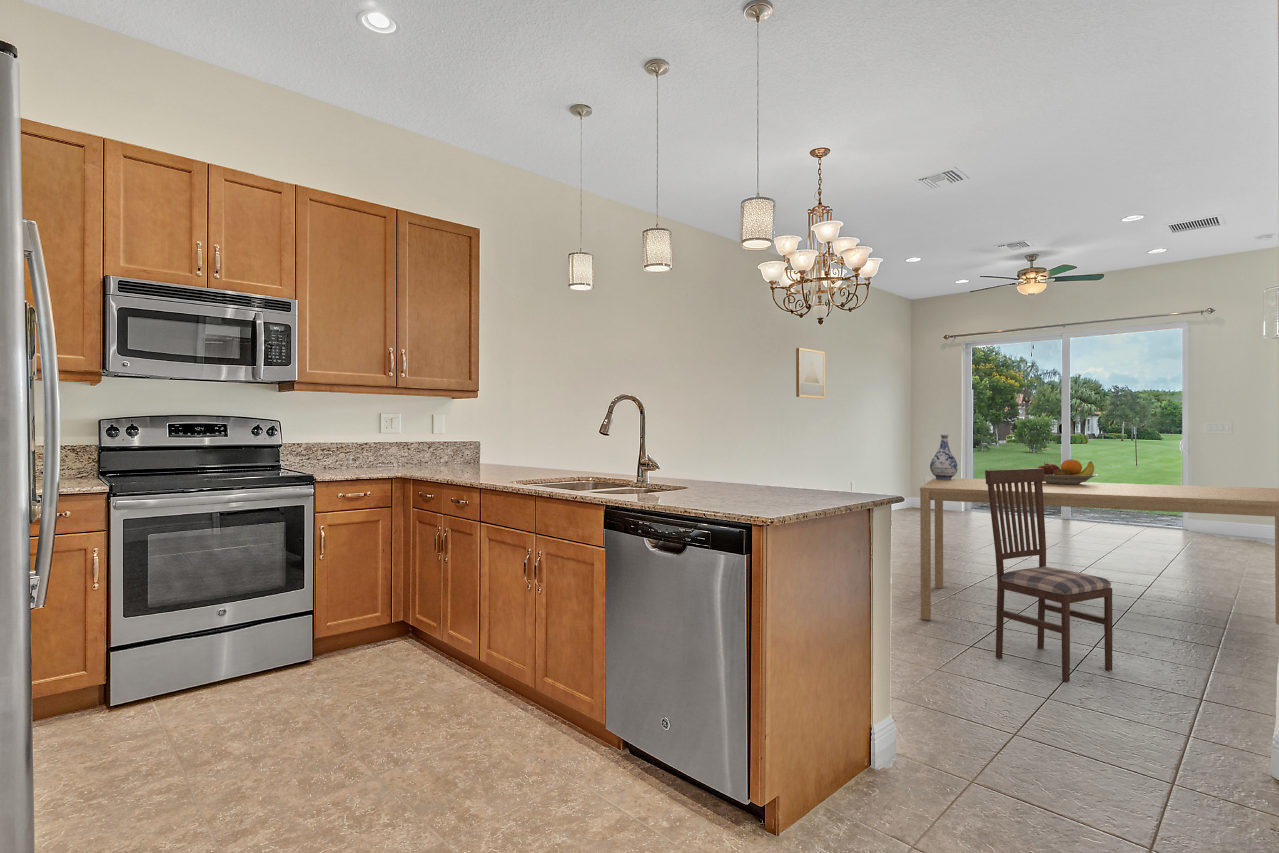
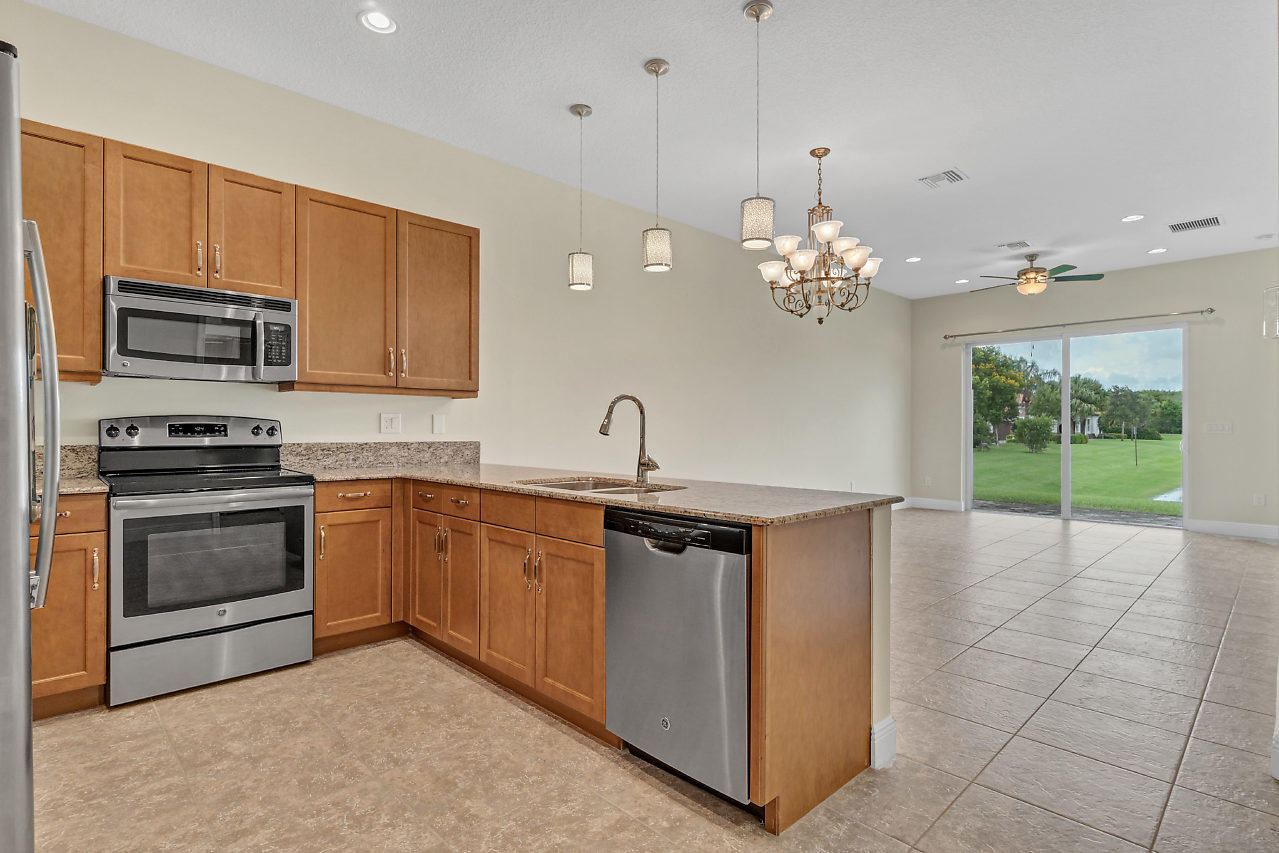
- wall art (810, 373)
- vase (943, 456)
- dining chair (1048, 567)
- dining table (1105, 508)
- fruit bowl (1062, 471)
